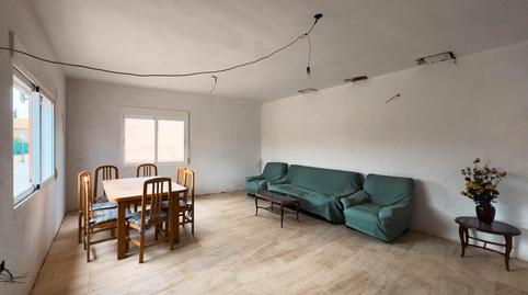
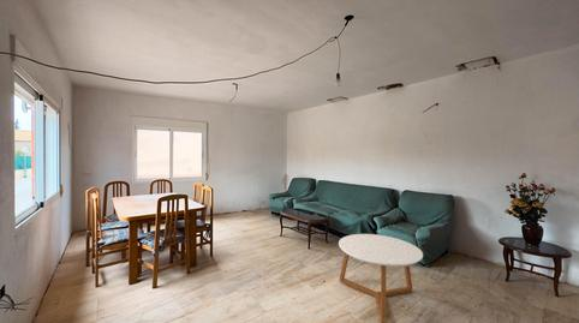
+ coffee table (381, 271)
